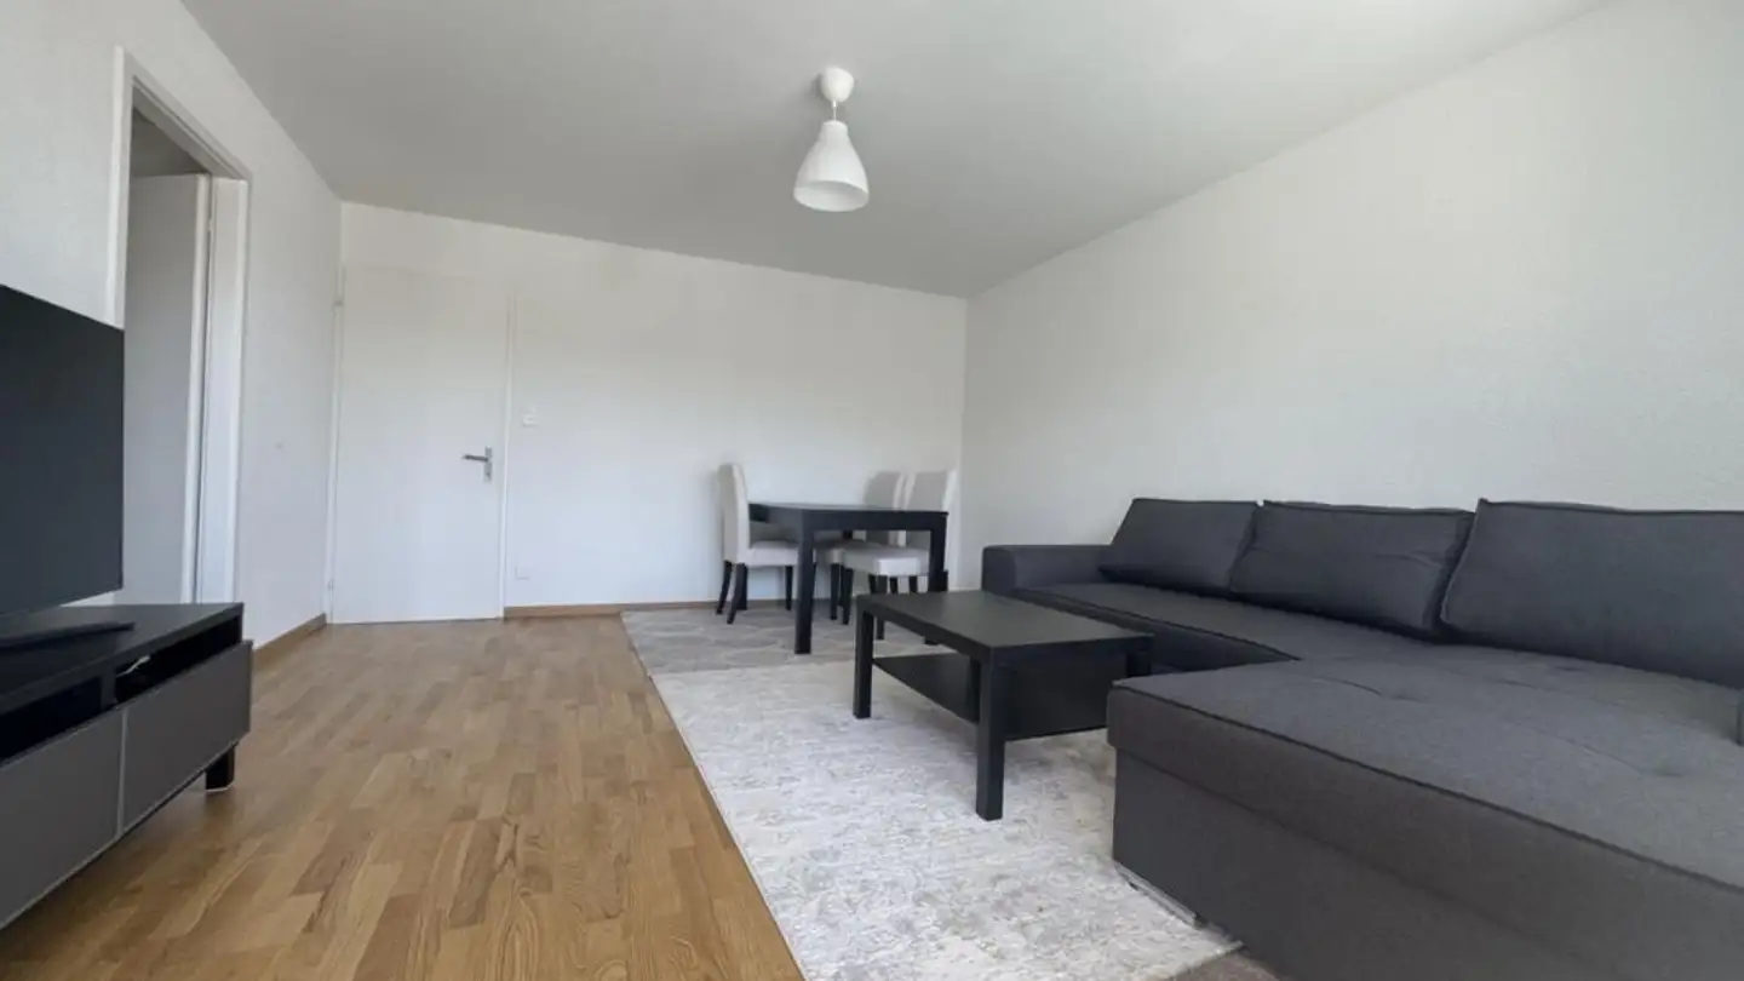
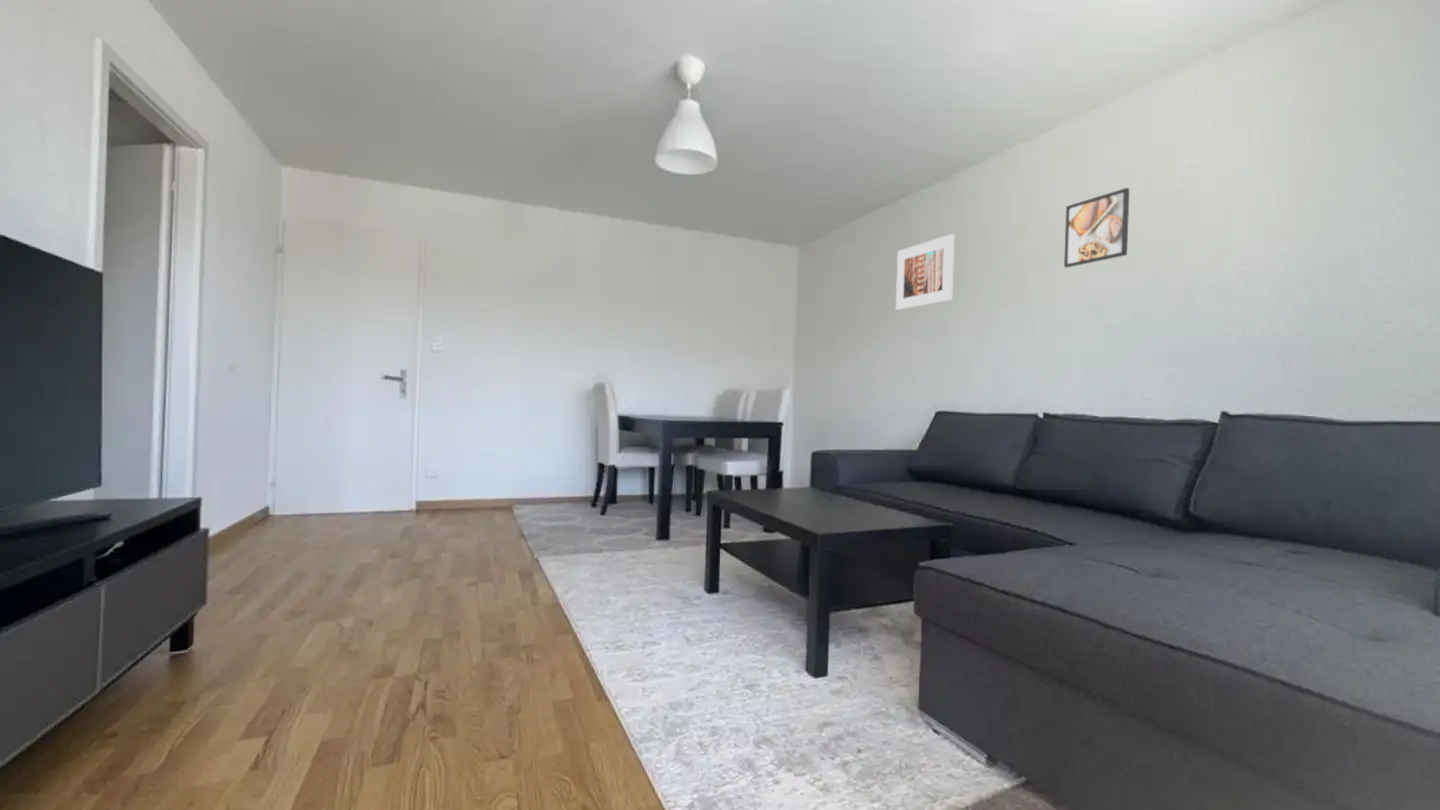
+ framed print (1095, 229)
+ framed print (923, 274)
